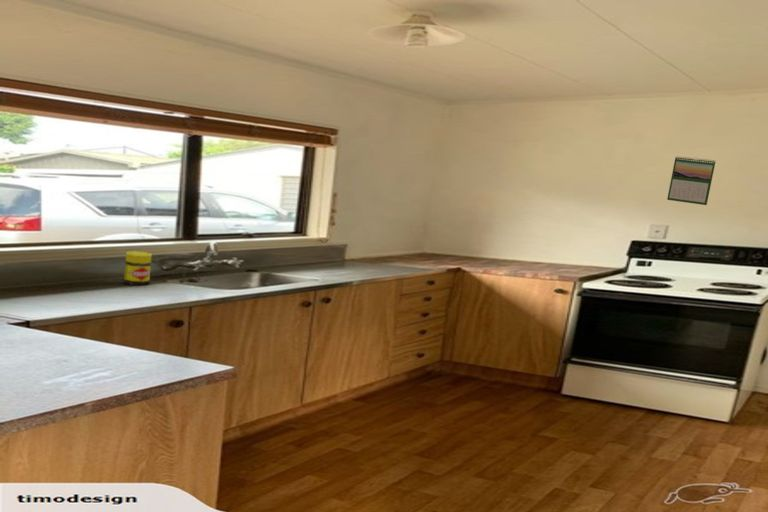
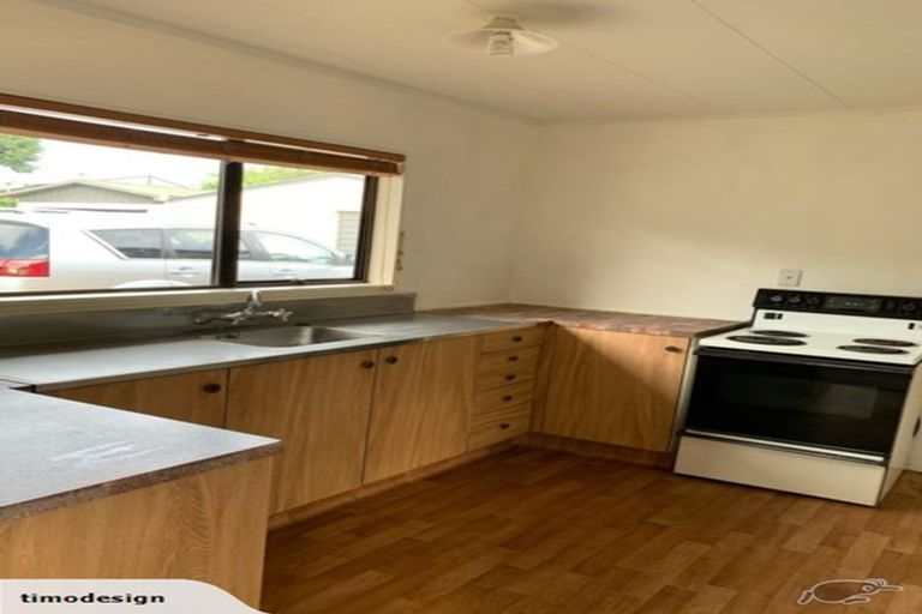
- calendar (691, 180)
- jar (137, 268)
